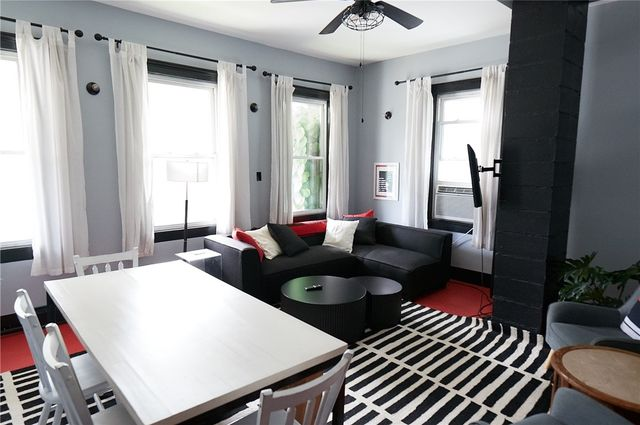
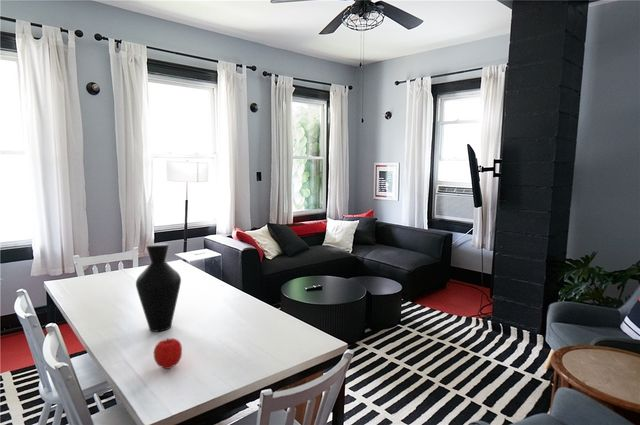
+ fruit (168, 352)
+ vase (159, 286)
